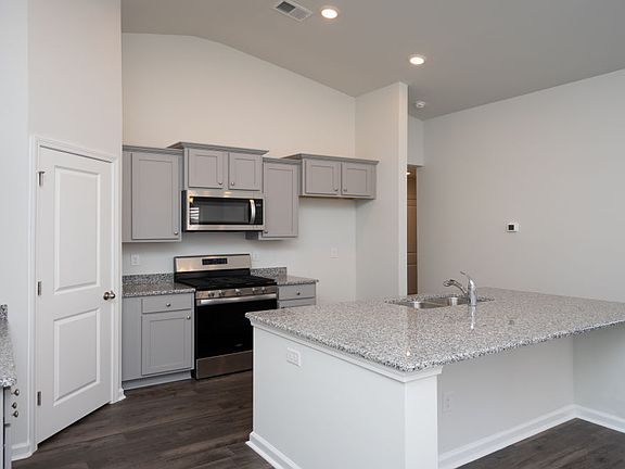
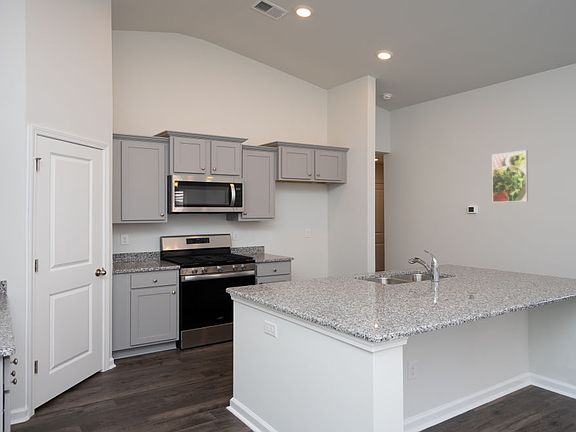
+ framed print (509, 177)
